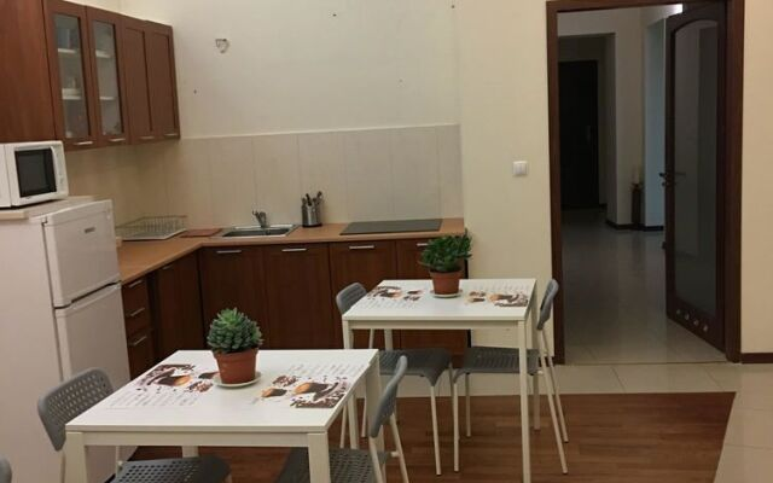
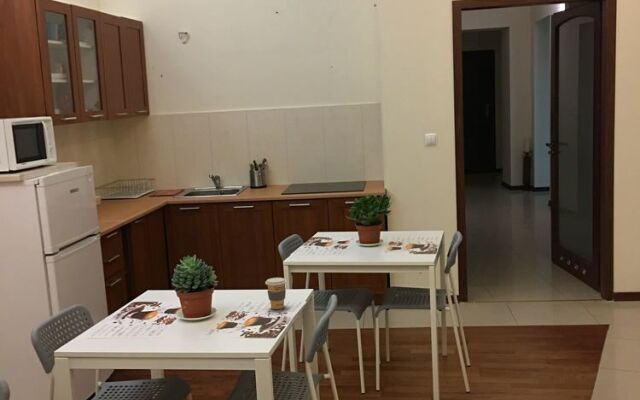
+ coffee cup (276, 293)
